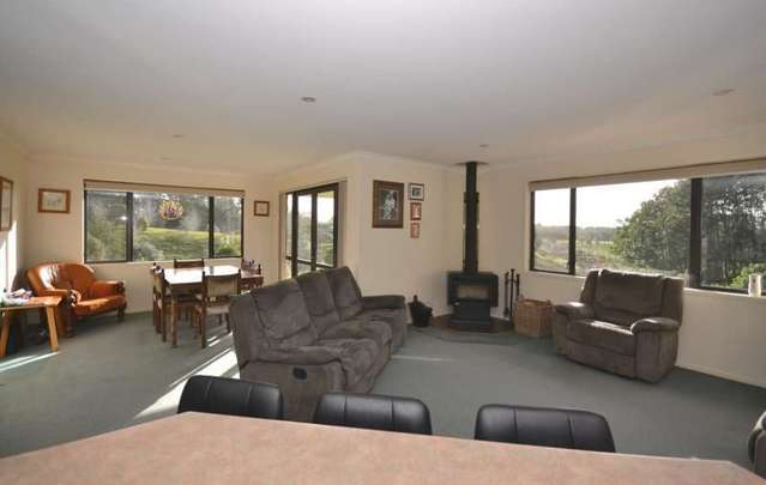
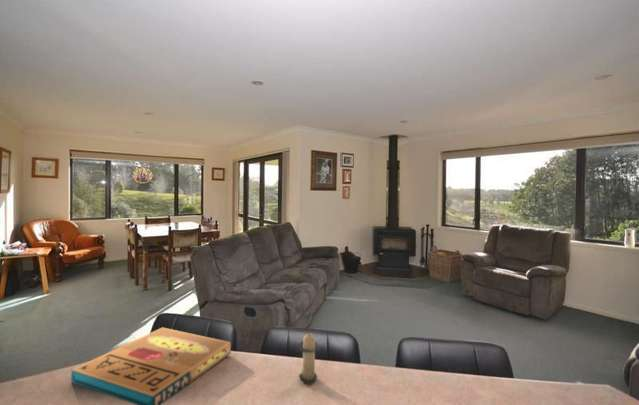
+ pizza box (158, 360)
+ candle (308, 354)
